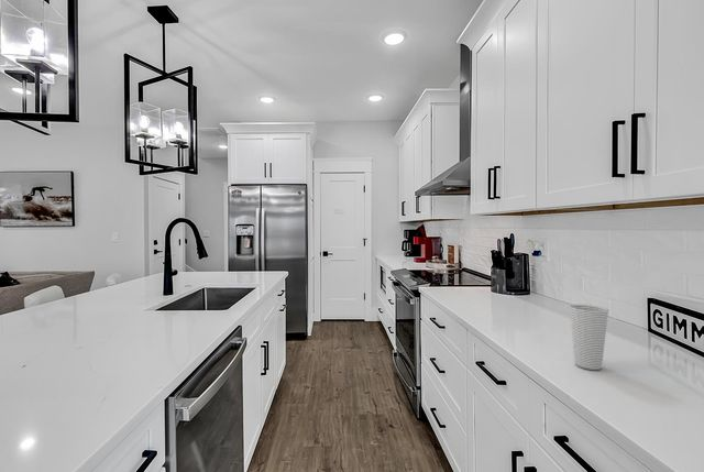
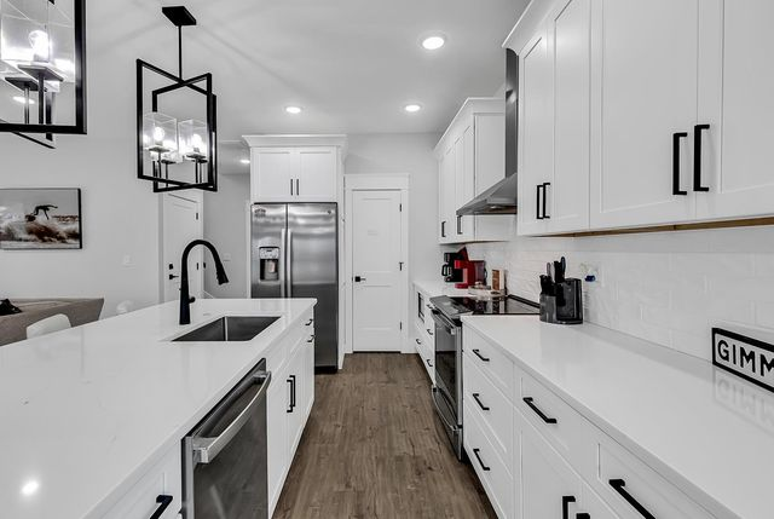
- cup (587, 337)
